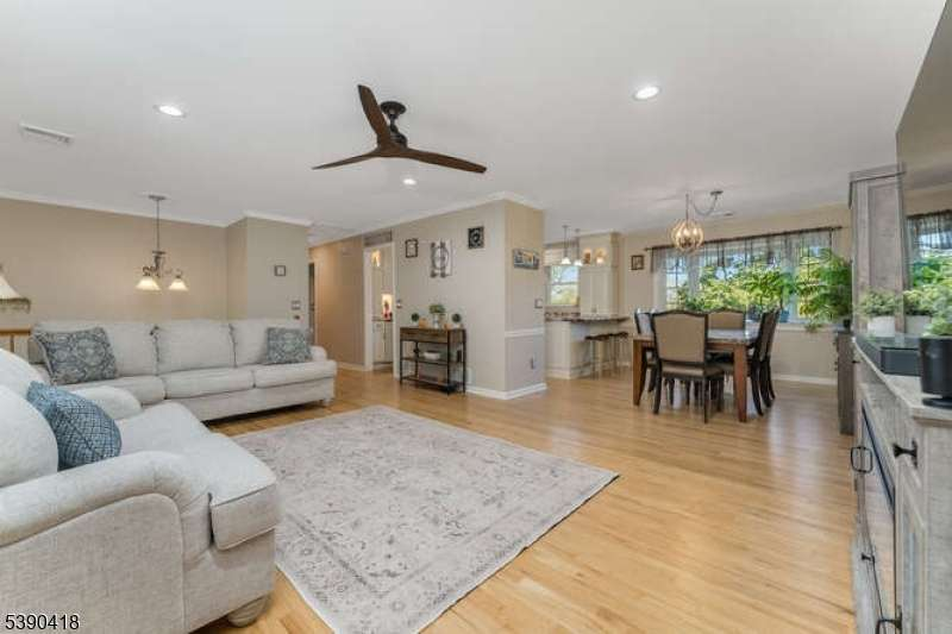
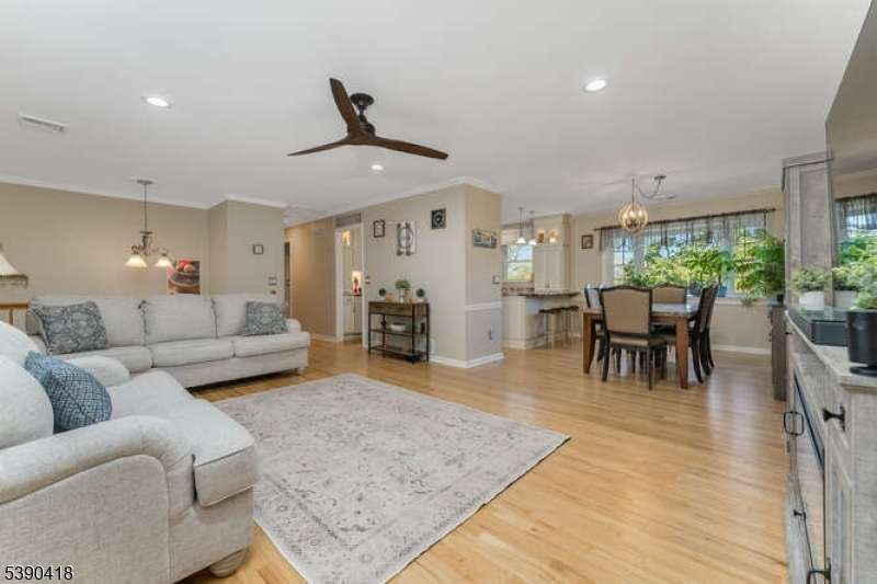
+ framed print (184, 279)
